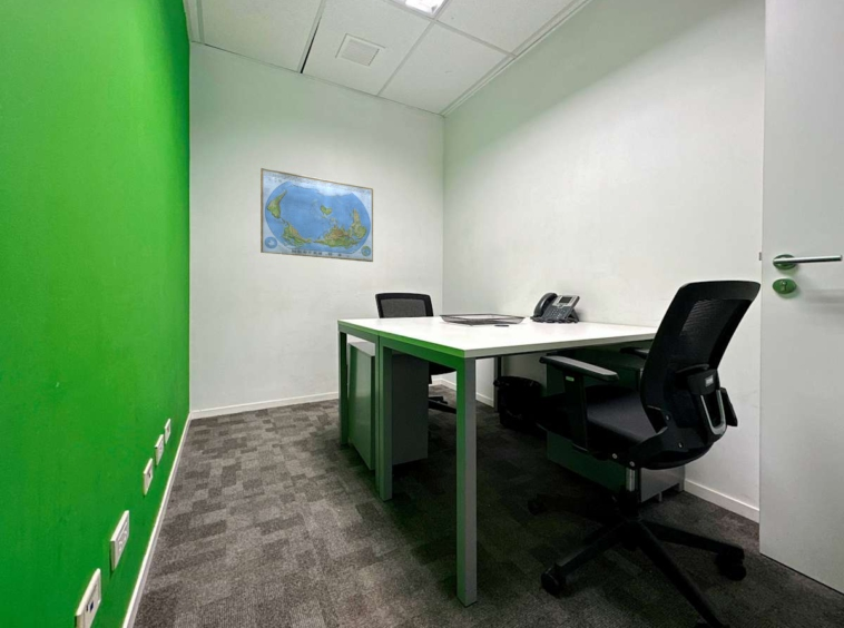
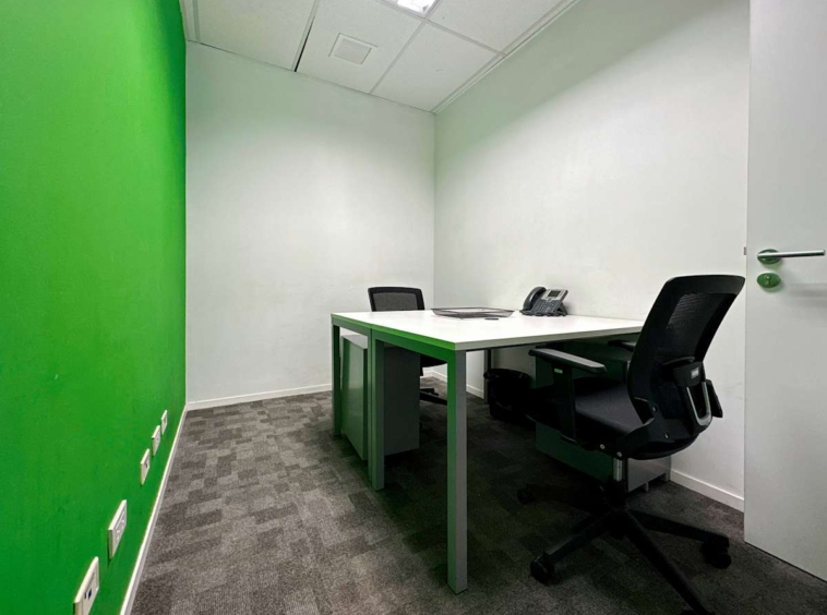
- world map (321, 218)
